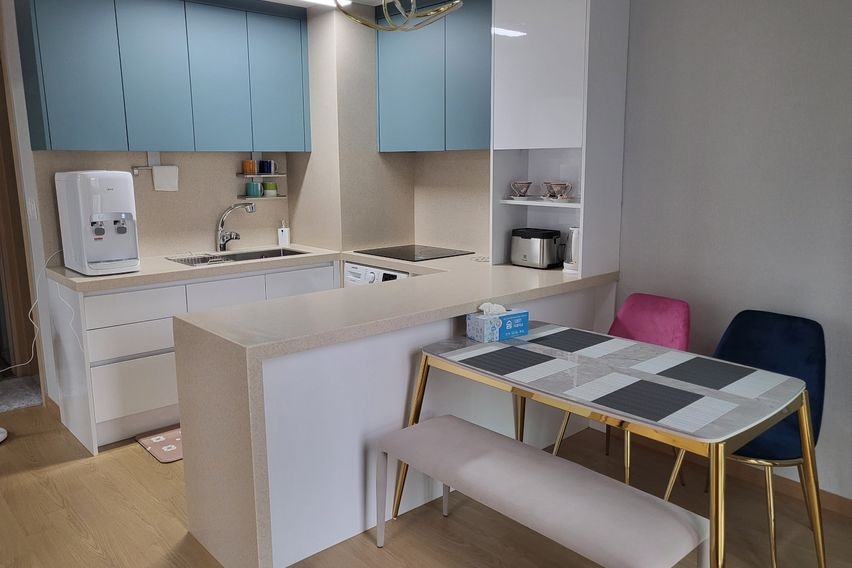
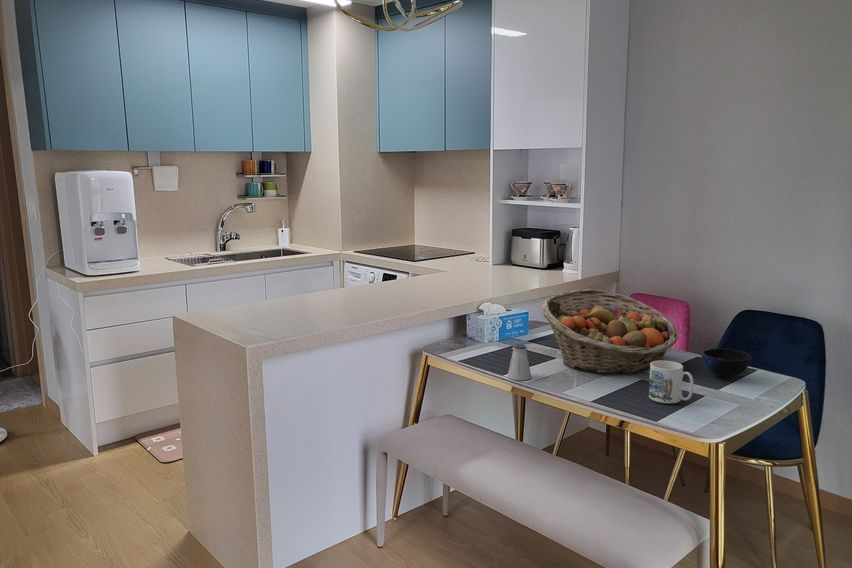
+ mug (671, 383)
+ saltshaker (519, 361)
+ bowl (725, 365)
+ fruit basket (608, 329)
